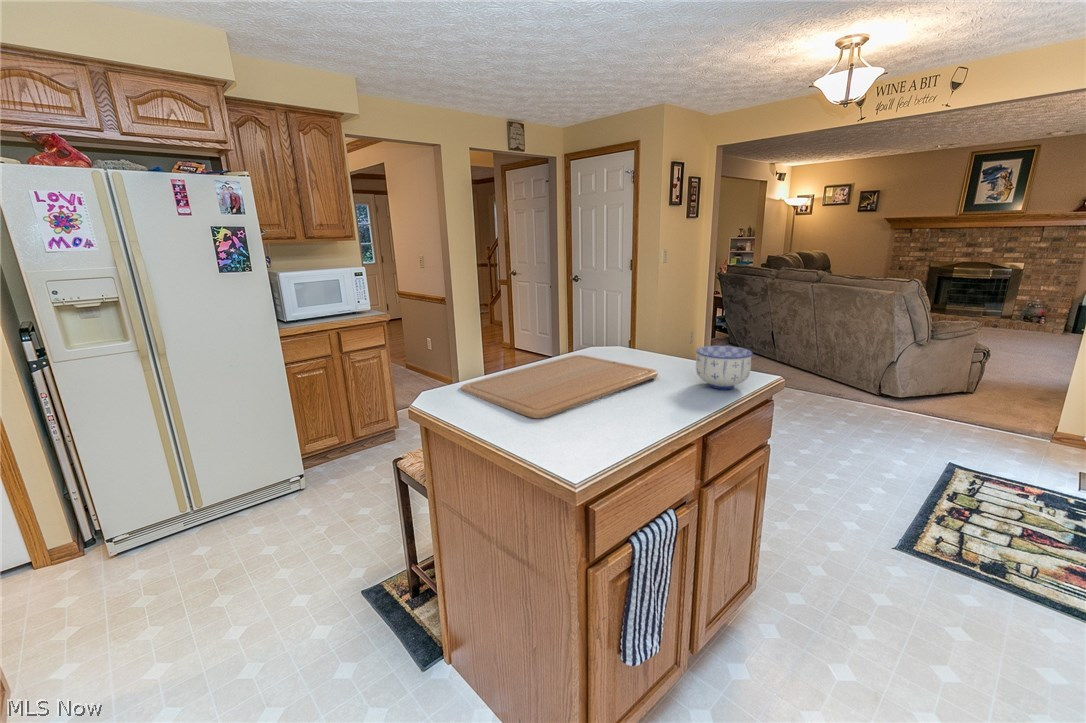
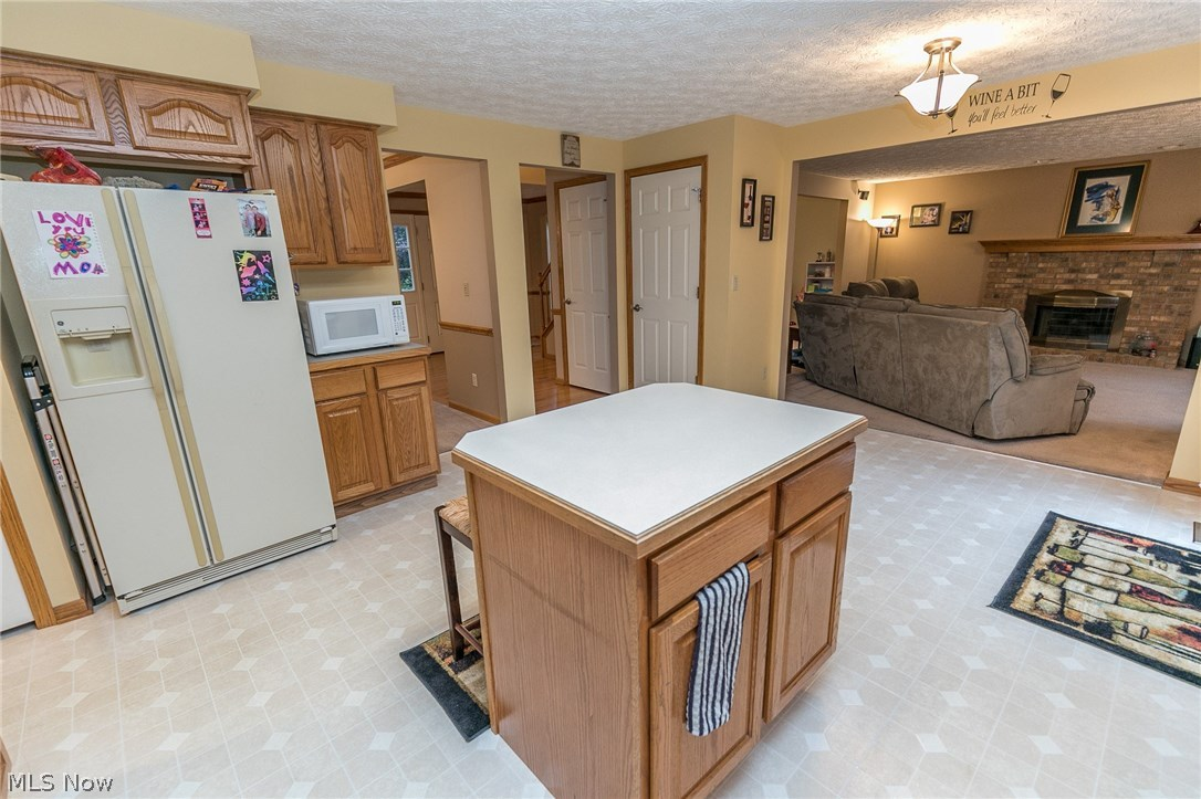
- chopping board (562, 380)
- bowl (722, 368)
